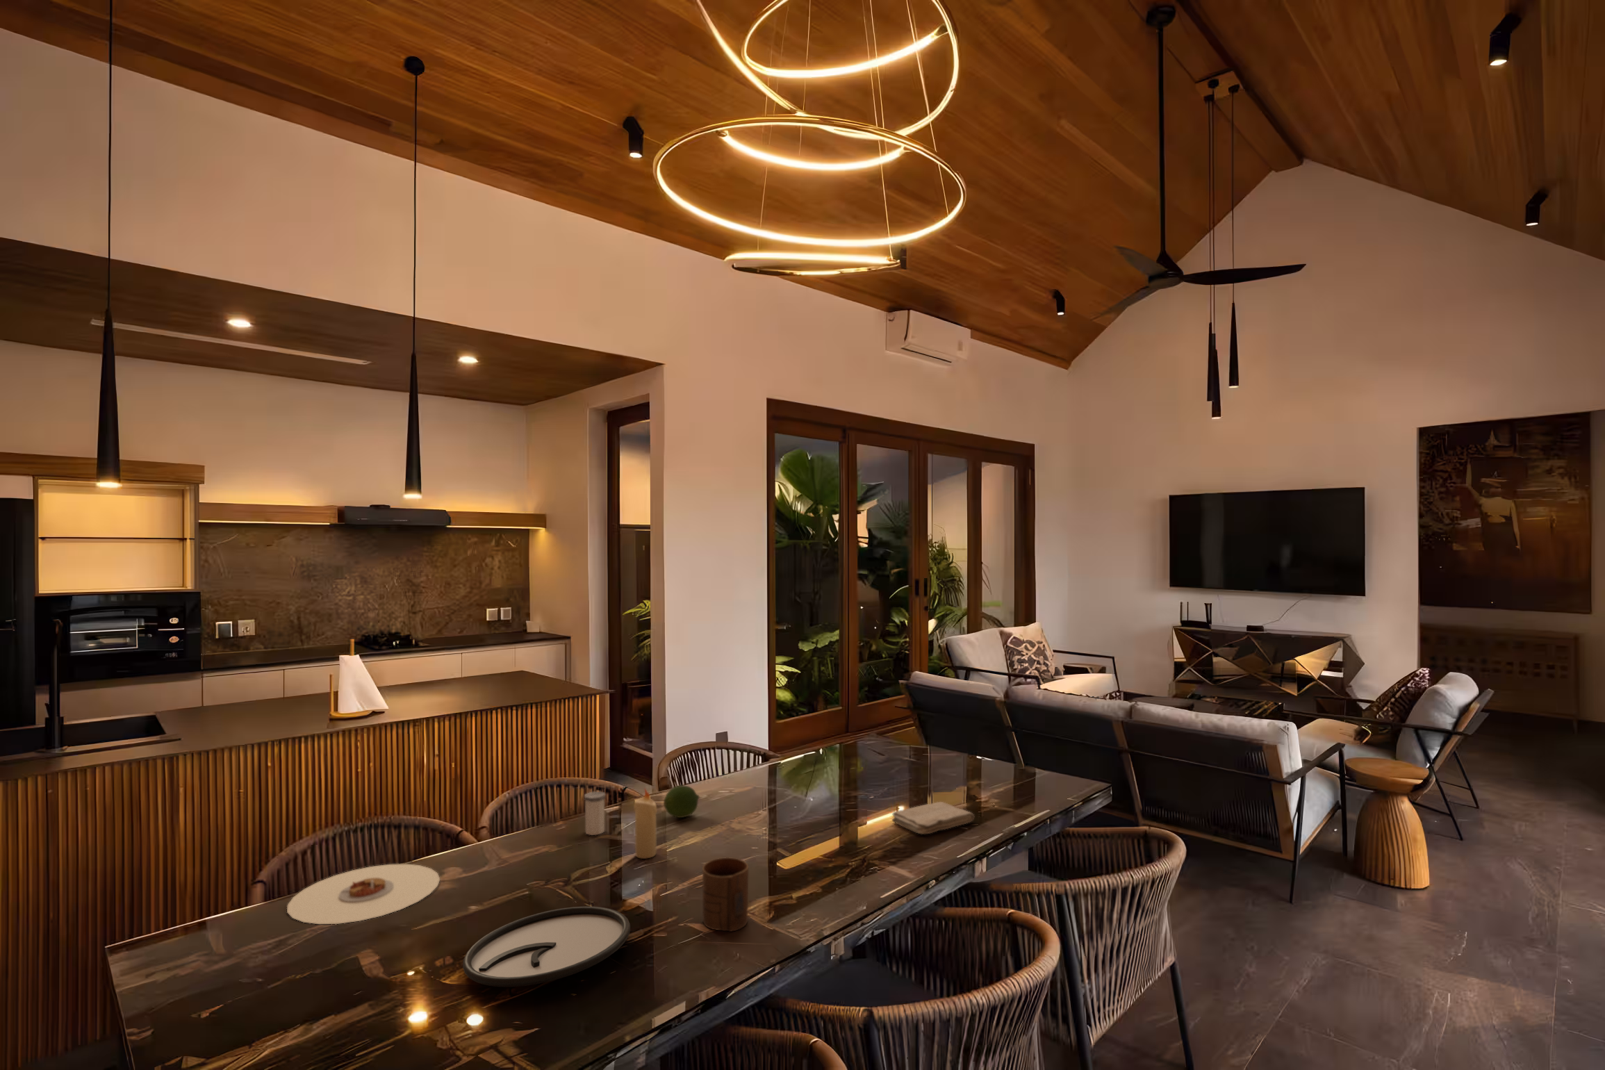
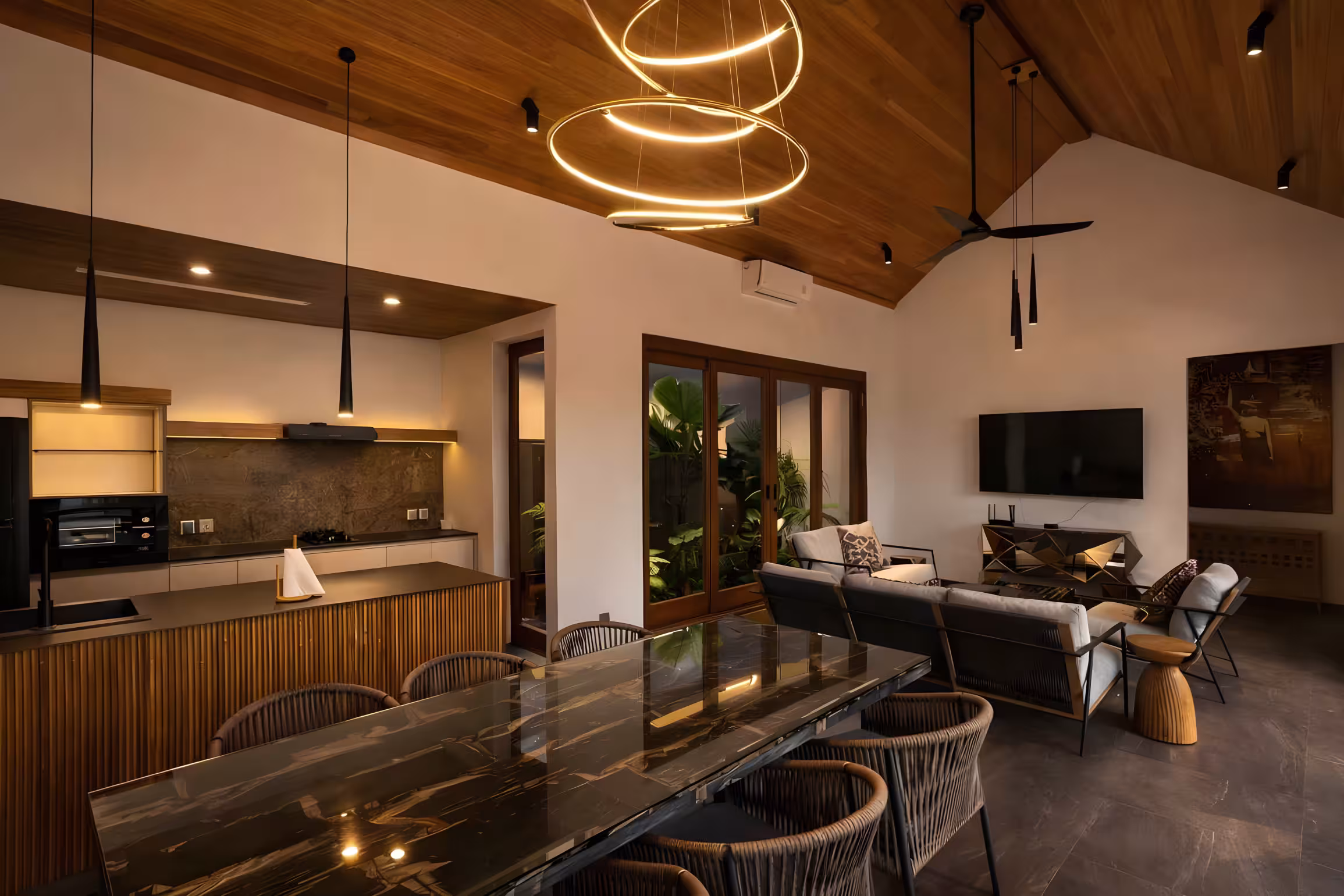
- plate (549, 942)
- candle (646, 820)
- plate (367, 885)
- washcloth (931, 816)
- salt shaker (595, 813)
- fruit (681, 801)
- cup (726, 893)
